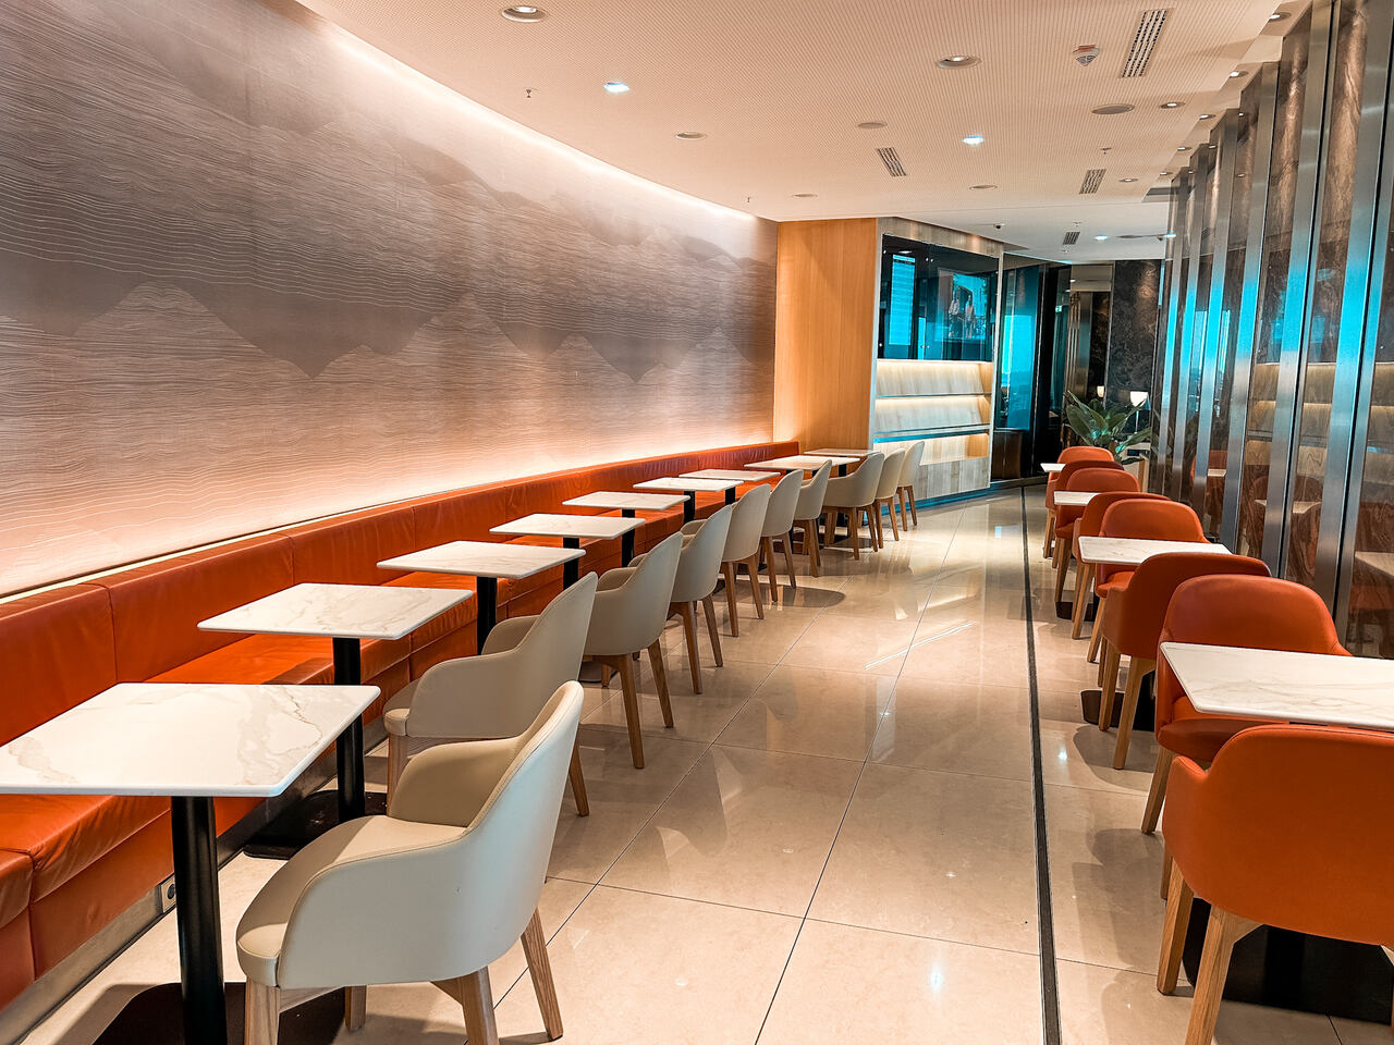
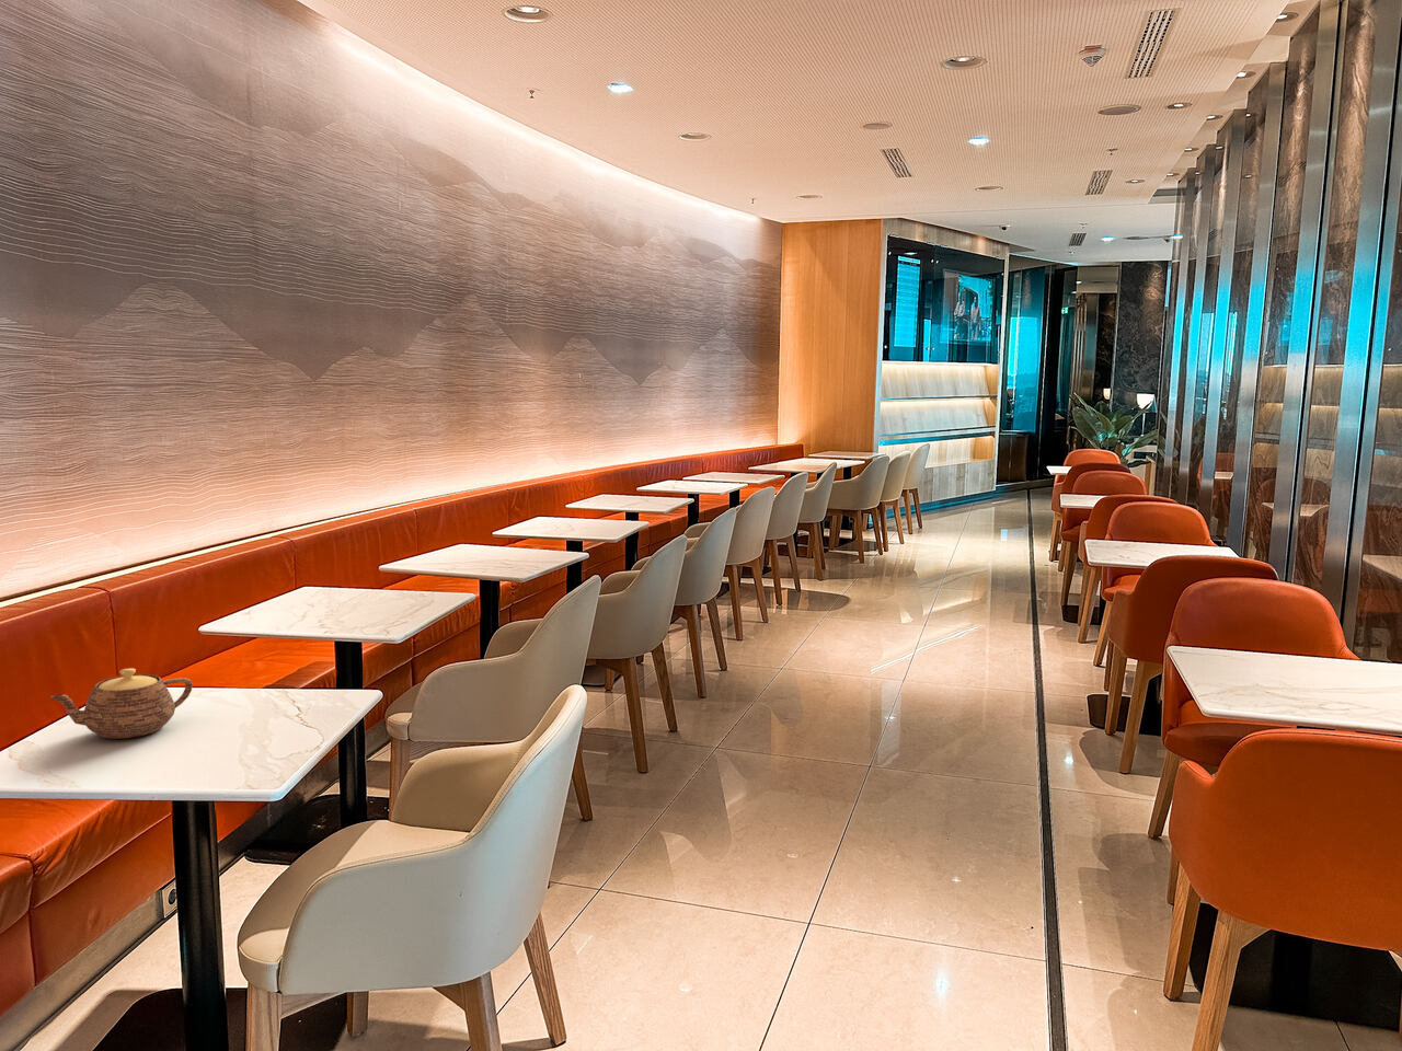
+ teapot (124, 701)
